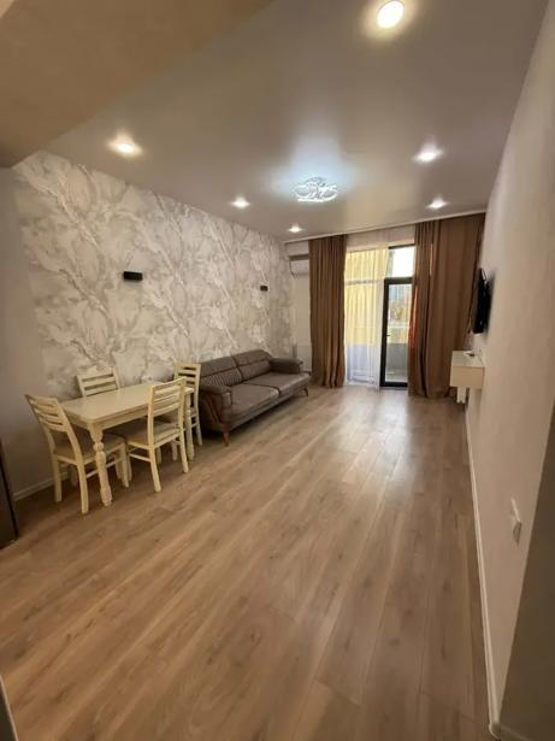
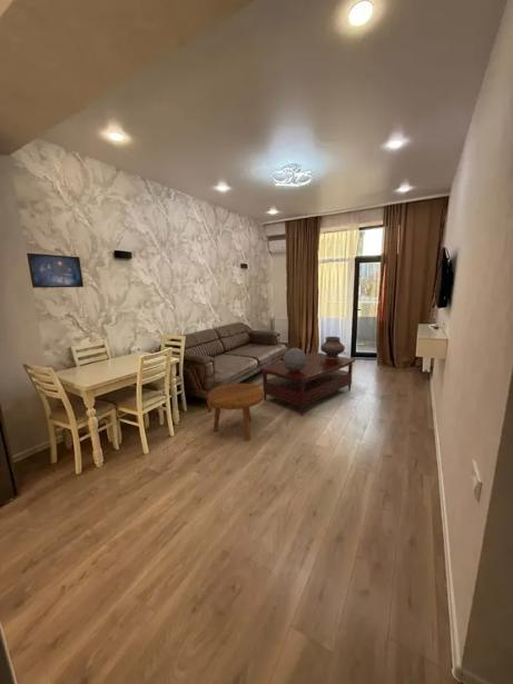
+ decorative sphere (294, 358)
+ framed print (57, 271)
+ footstool (236, 408)
+ ceramic pot (333, 347)
+ coffee table (308, 379)
